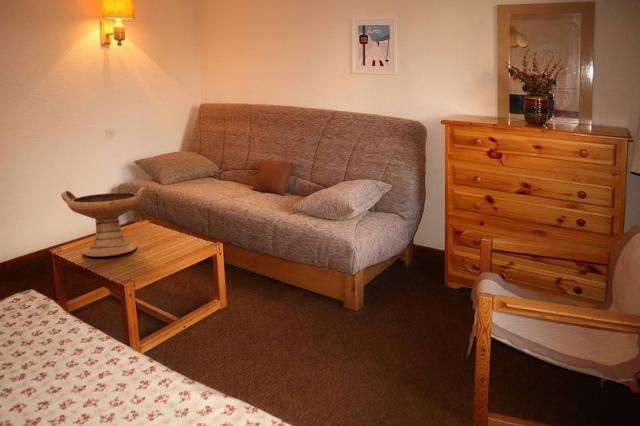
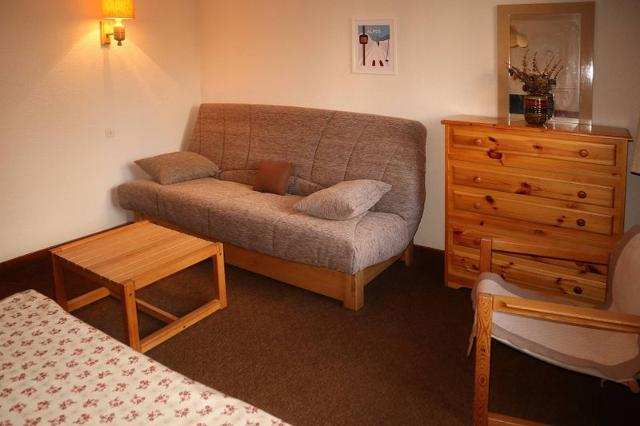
- decorative bowl (107, 219)
